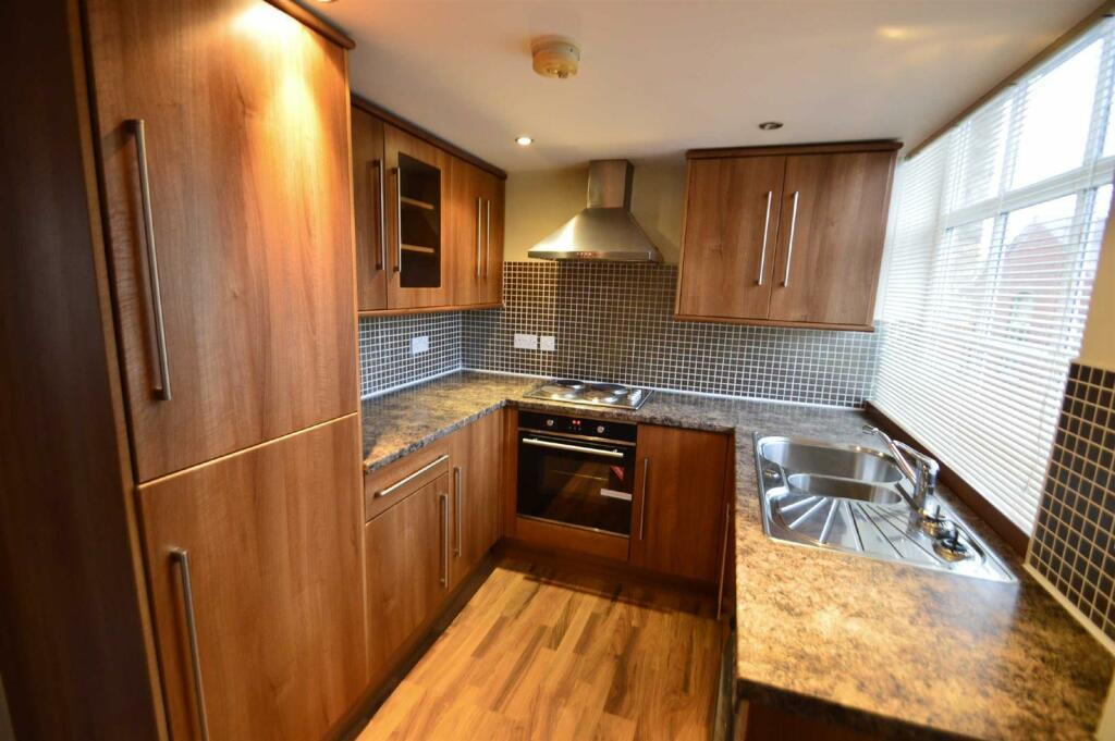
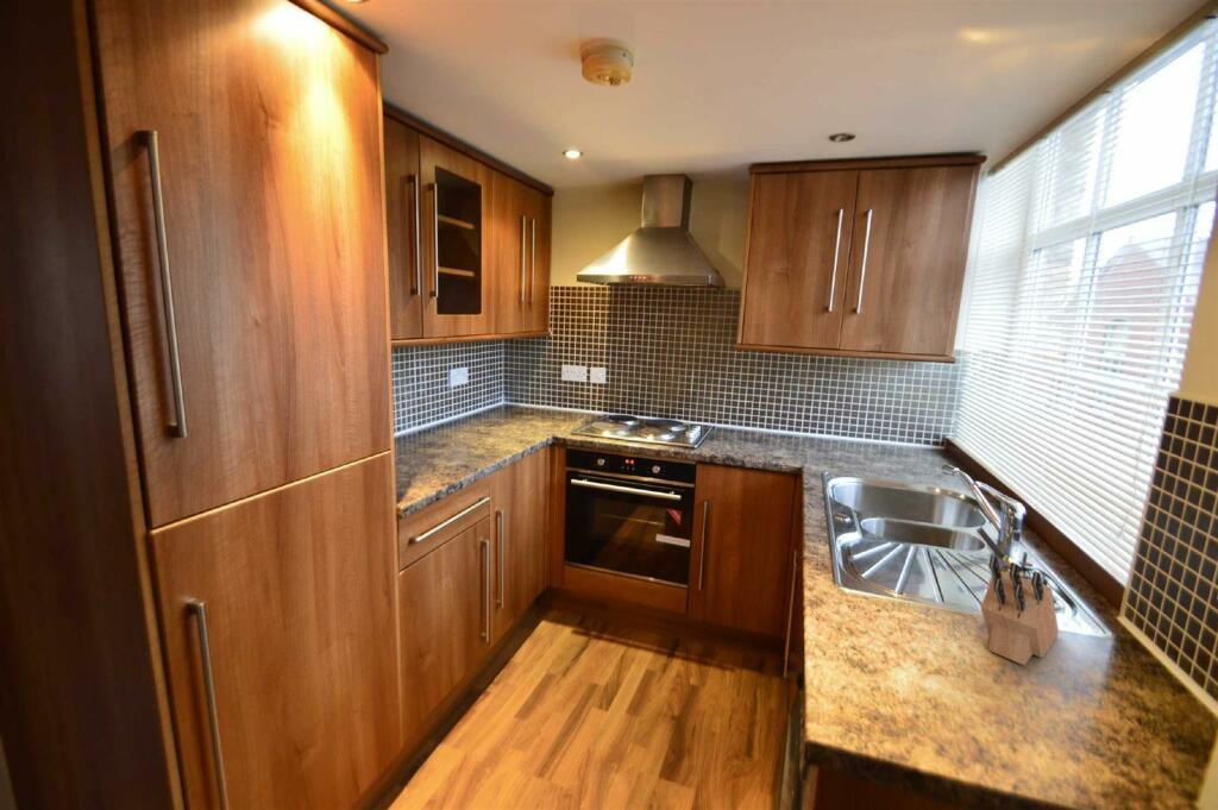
+ knife block (1022, 598)
